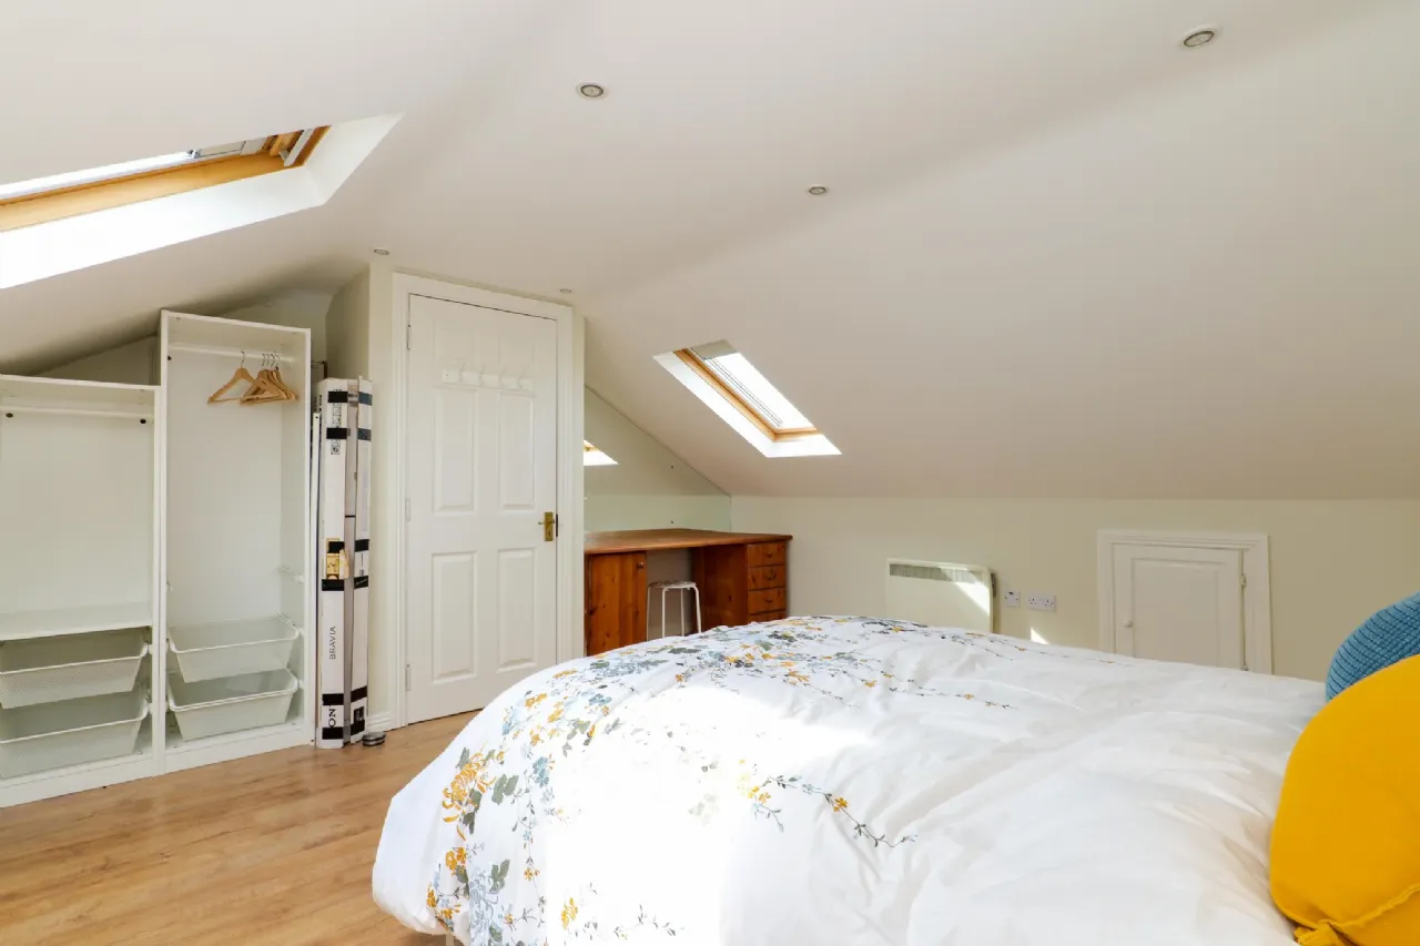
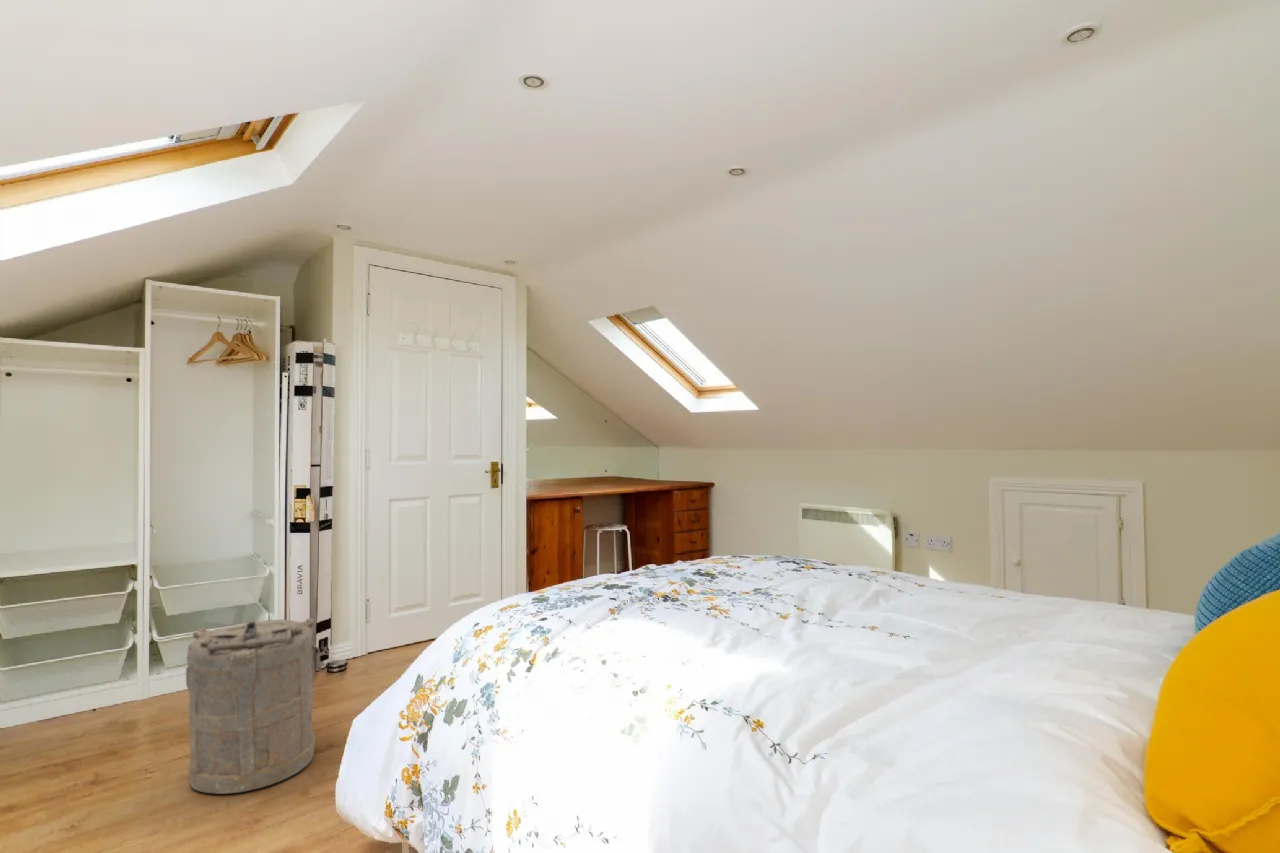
+ laundry hamper (249, 693)
